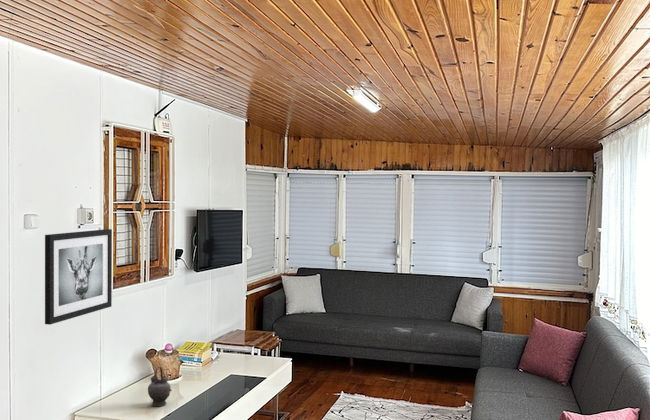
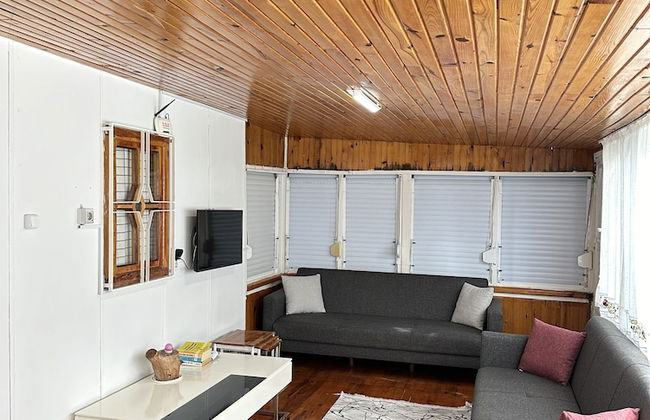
- teapot (160, 384)
- wall art (80, 273)
